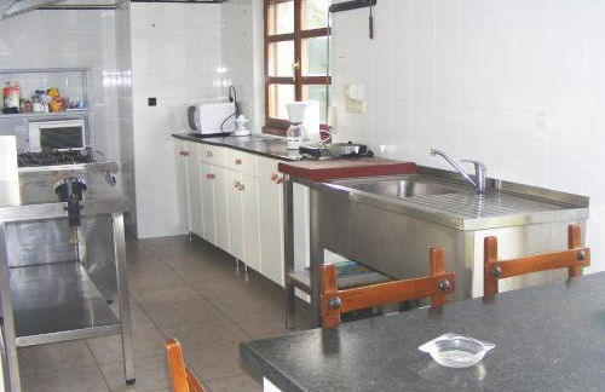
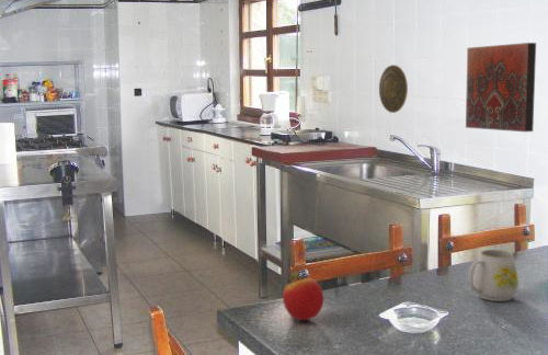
+ decorative tile (499, 88)
+ apple (302, 297)
+ decorative plate (391, 89)
+ mug (491, 275)
